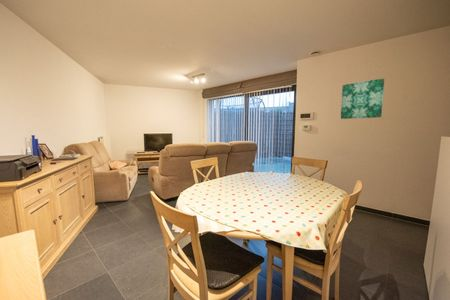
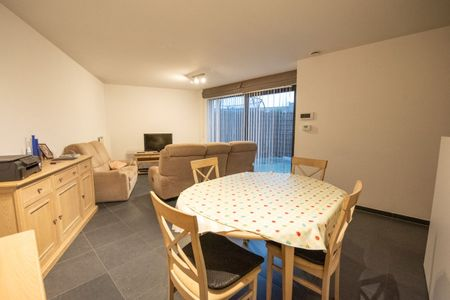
- wall art (360, 100)
